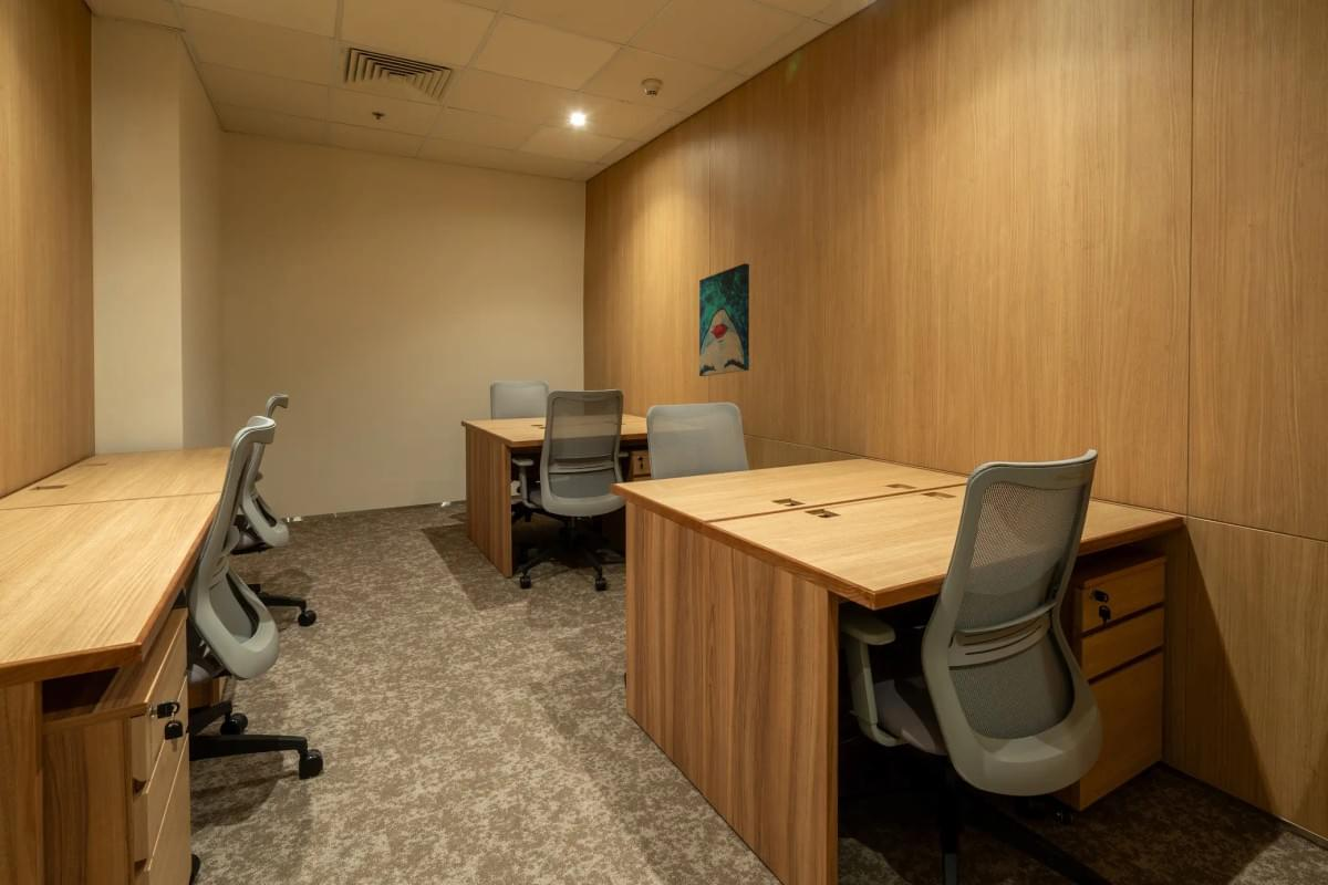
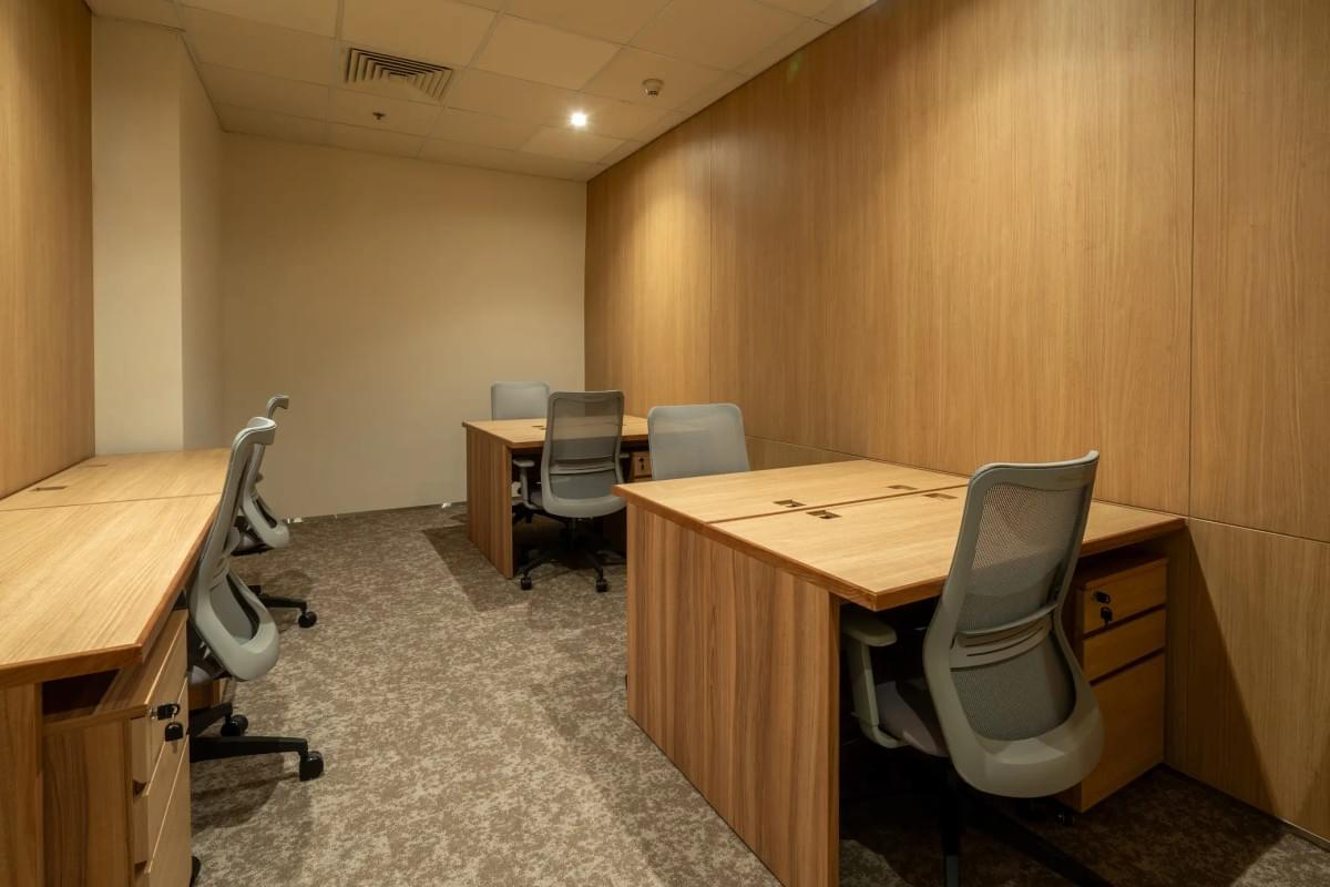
- wall art (723, 323)
